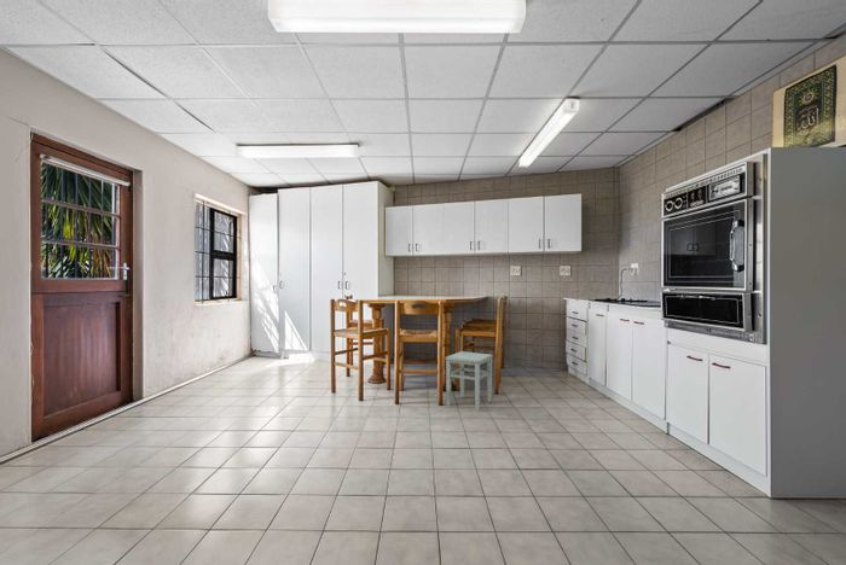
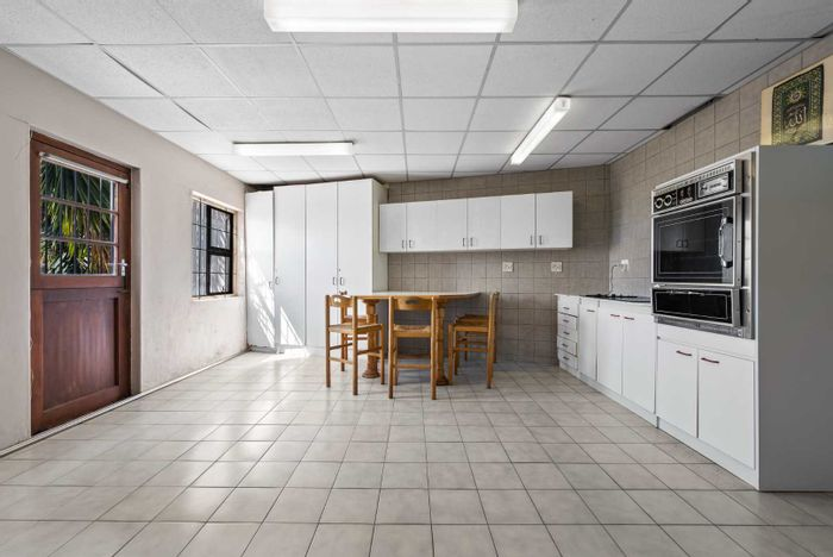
- stool (469, 378)
